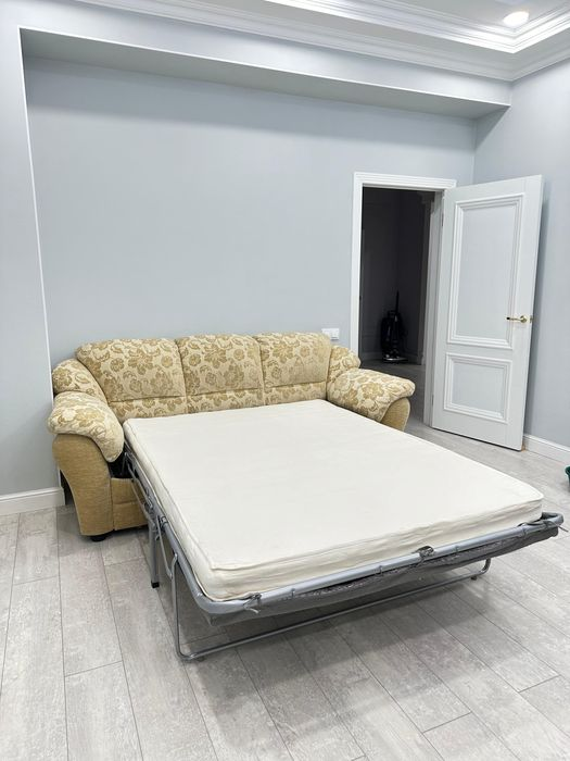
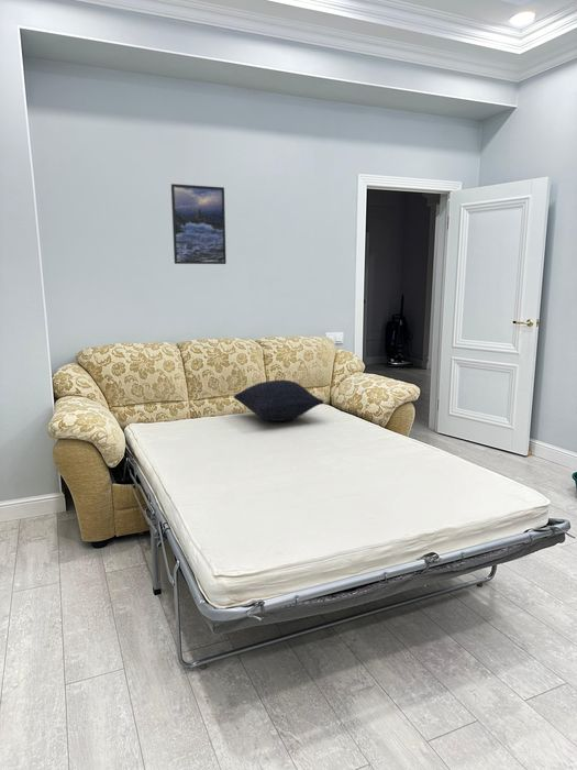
+ pillow (277, 399)
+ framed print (199, 224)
